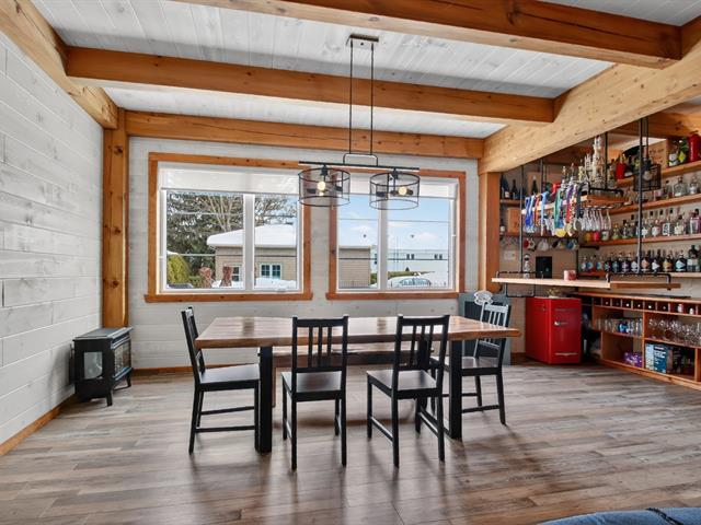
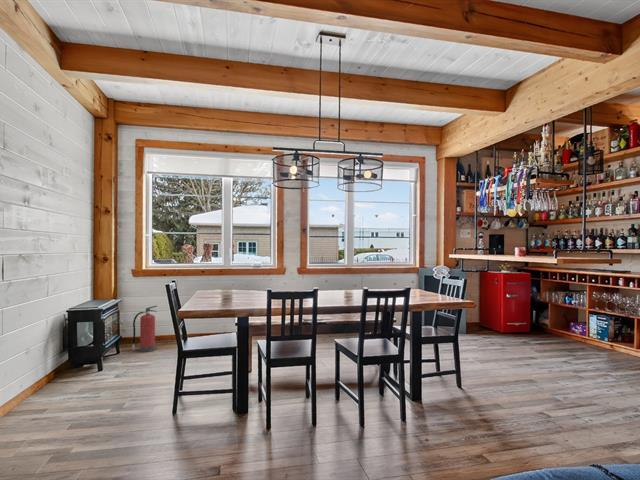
+ fire extinguisher (144, 328)
